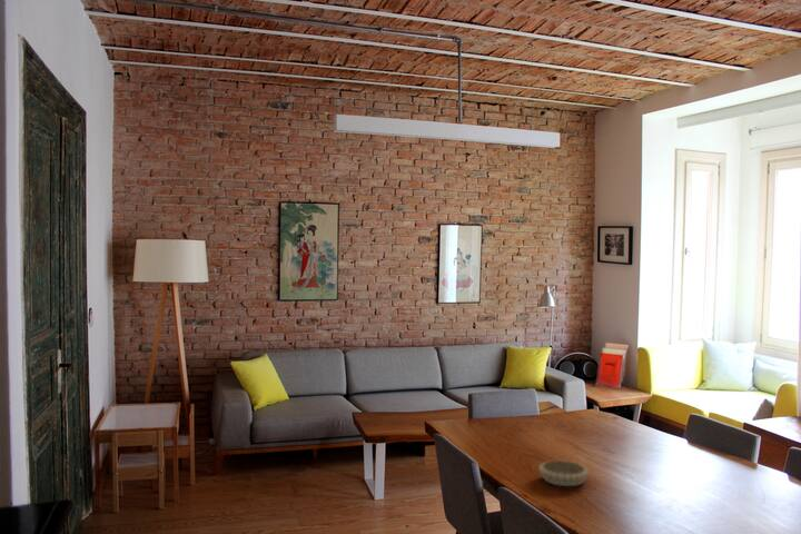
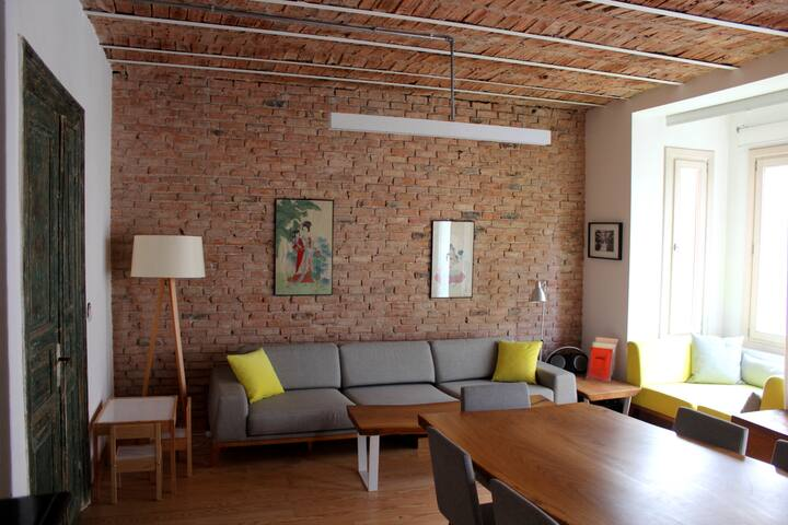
- decorative bowl (563, 473)
